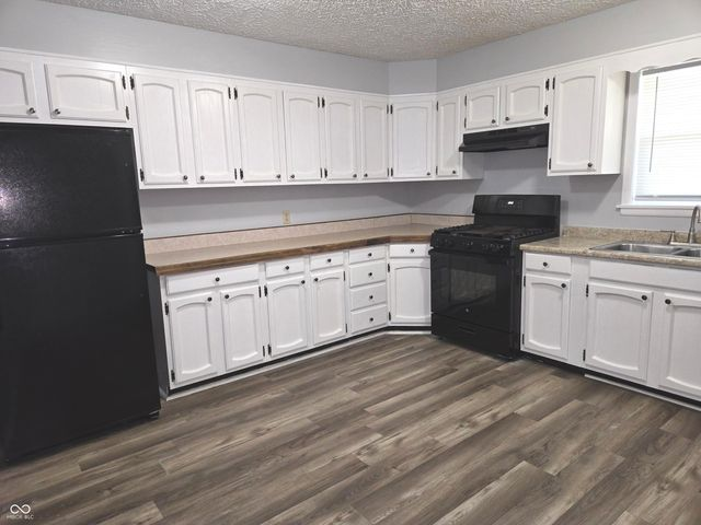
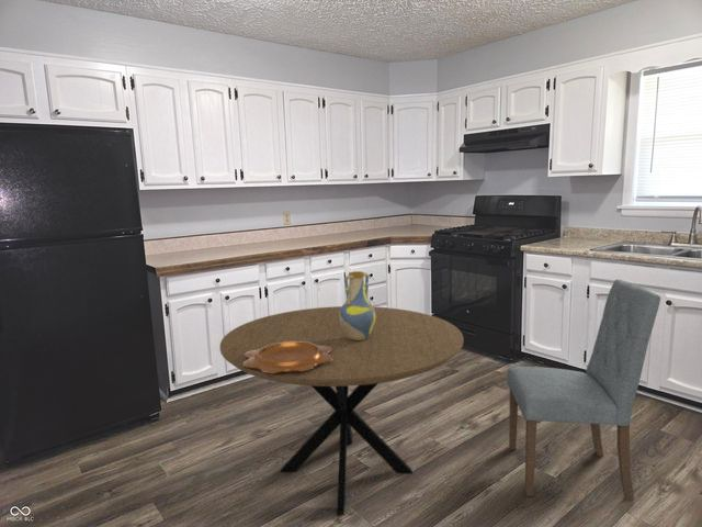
+ dining table (343, 403)
+ vase (356, 305)
+ dining chair (574, 381)
+ decorative bowl (287, 355)
